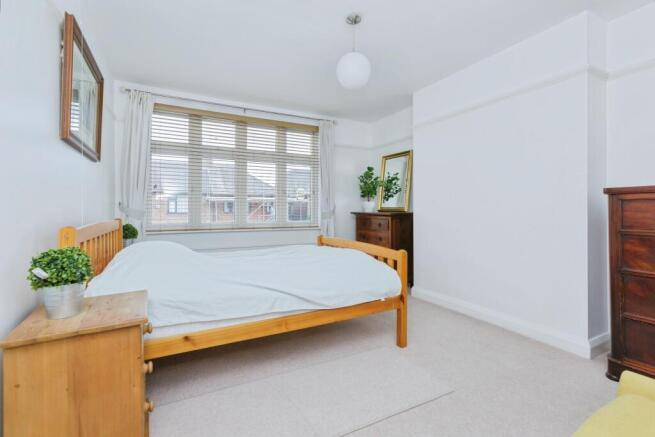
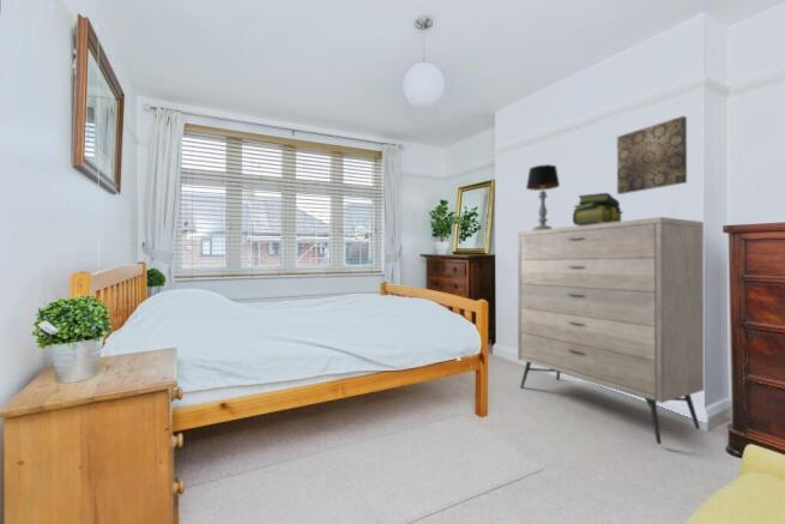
+ wall art (648, 157)
+ dresser (597, 317)
+ stack of books (597, 211)
+ table lamp (542, 199)
